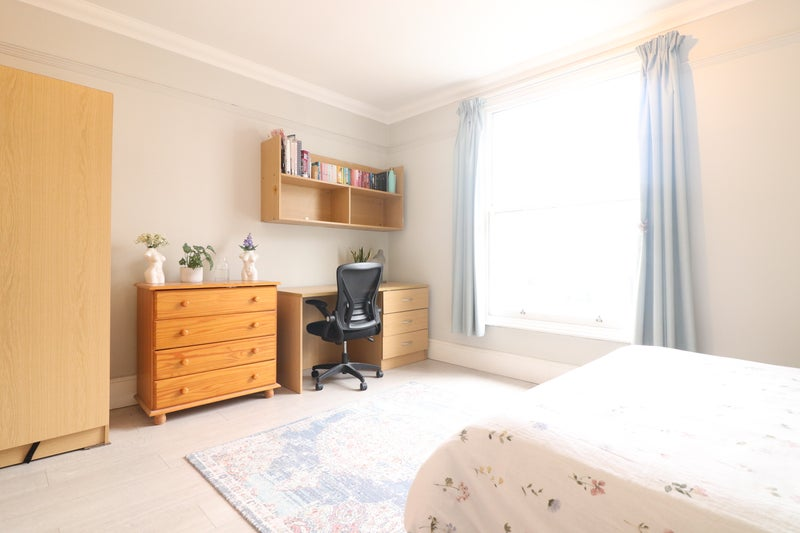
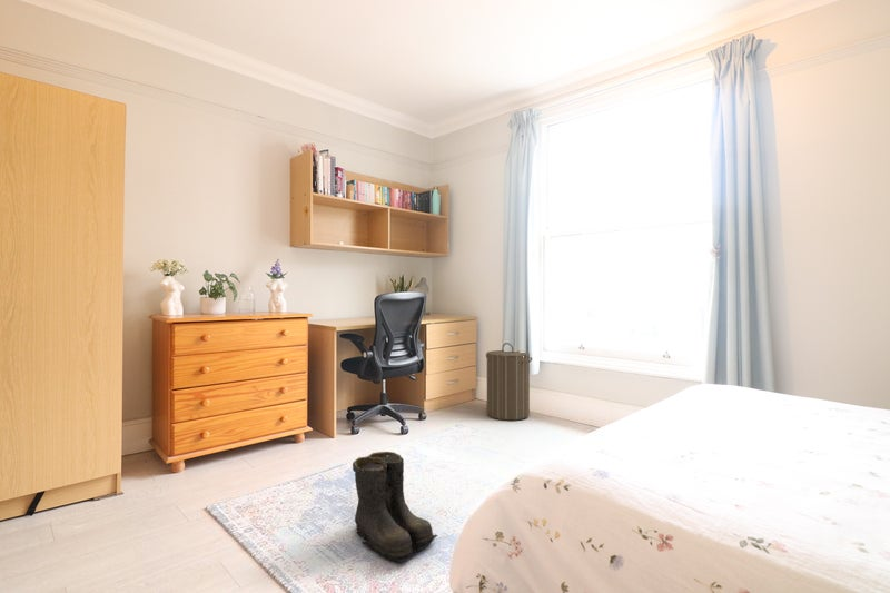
+ boots (390, 500)
+ laundry hamper (507, 378)
